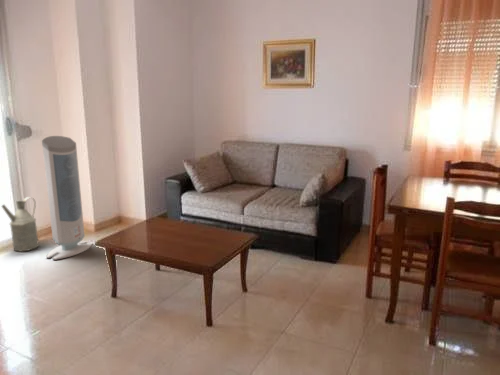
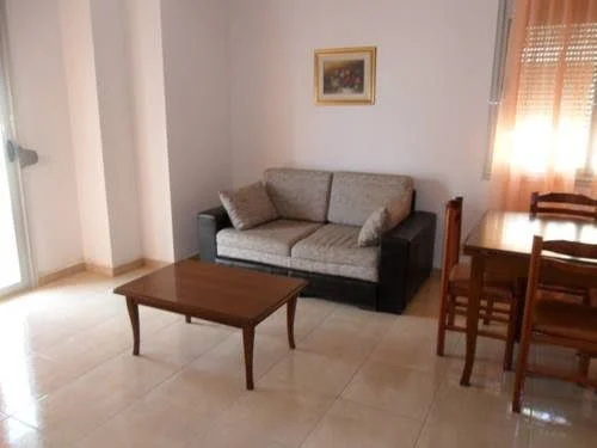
- air purifier (64, 195)
- watering can (21, 224)
